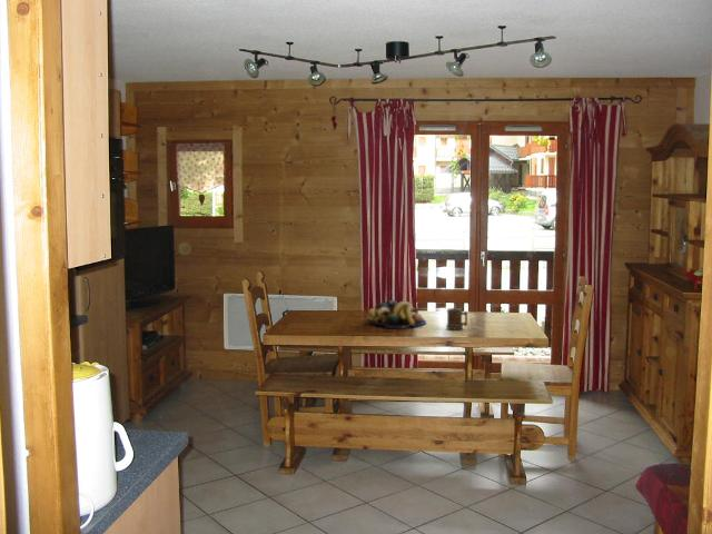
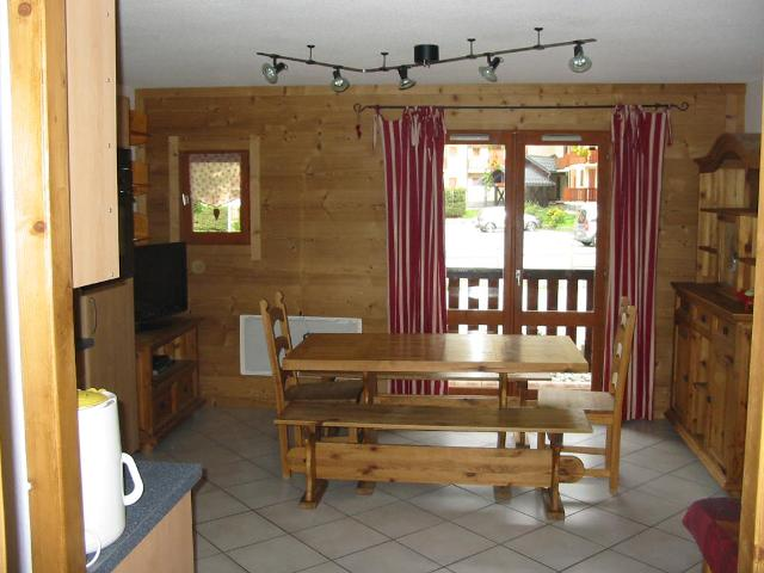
- mug (456, 318)
- fruit bowl (397, 312)
